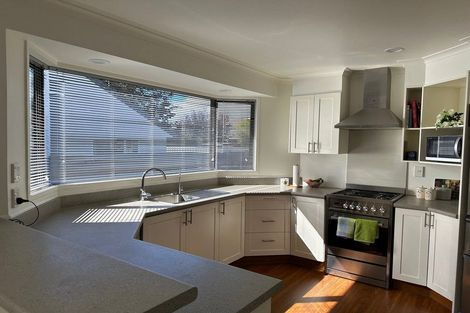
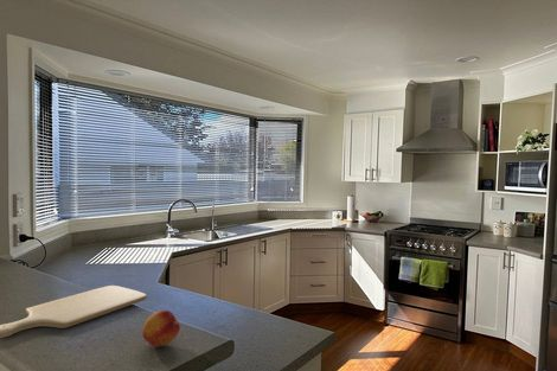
+ fruit (160, 327)
+ chopping board (71, 309)
